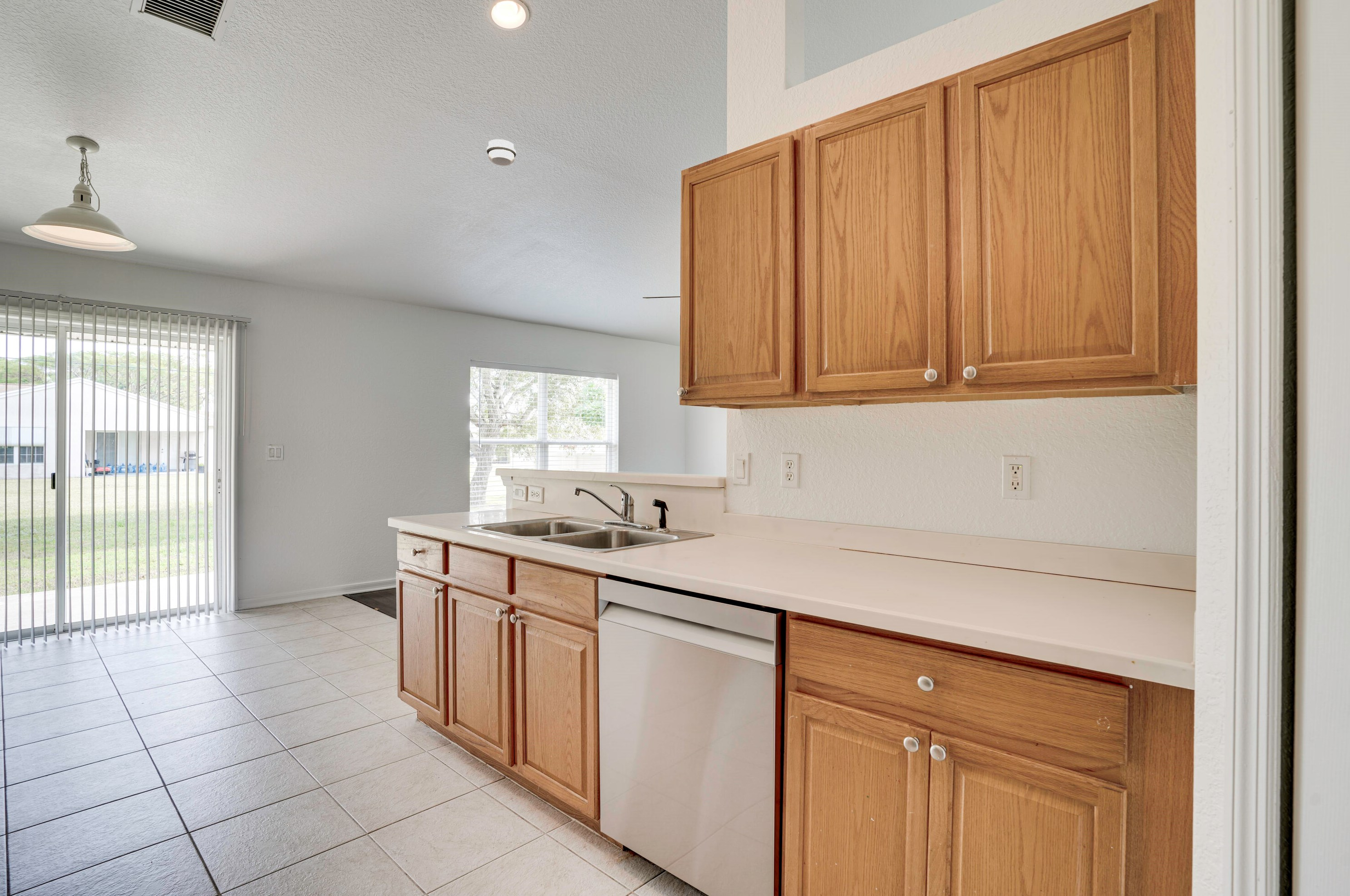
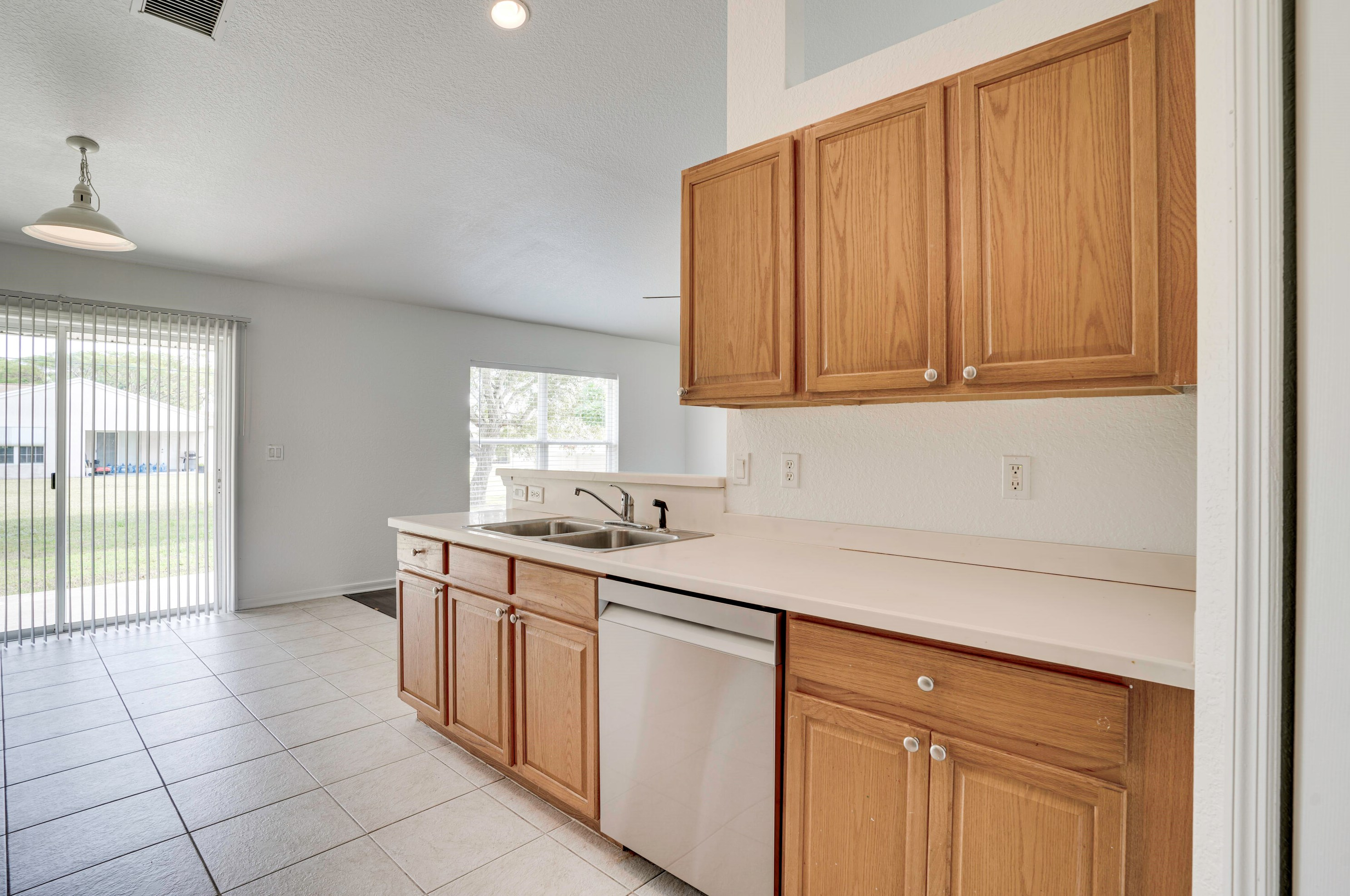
- smoke detector (501, 153)
